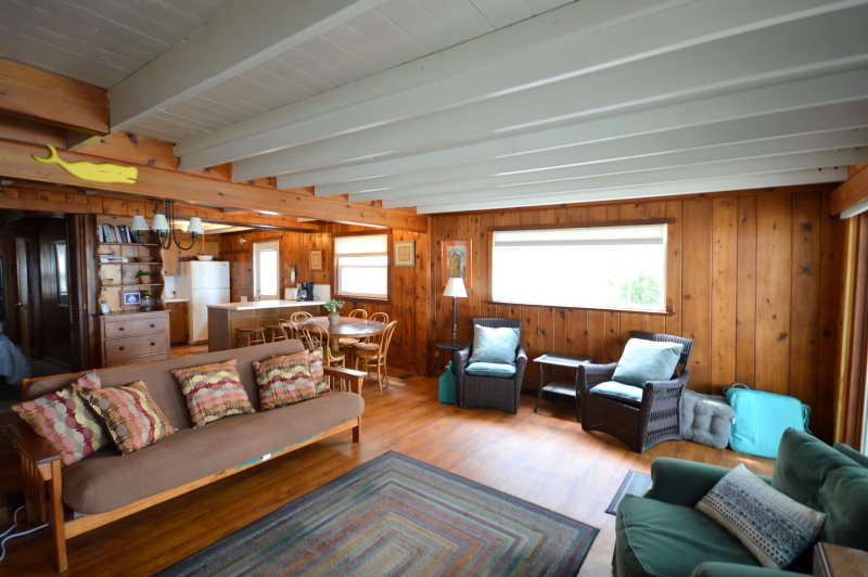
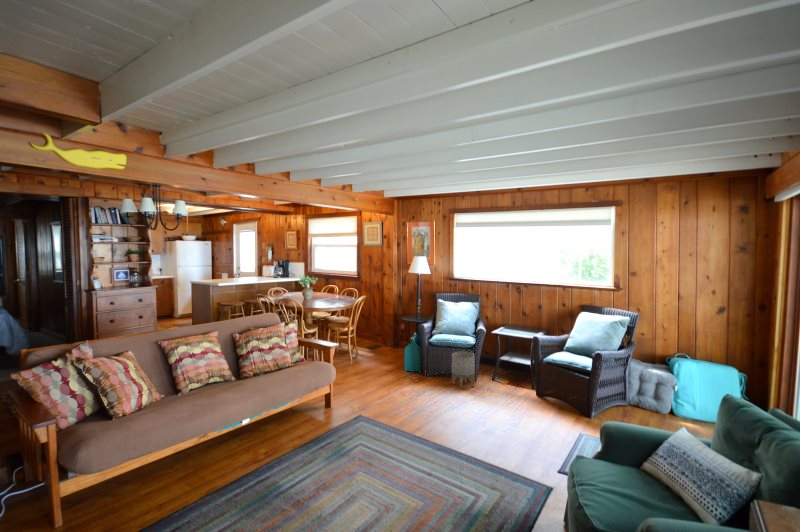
+ planter (463, 370)
